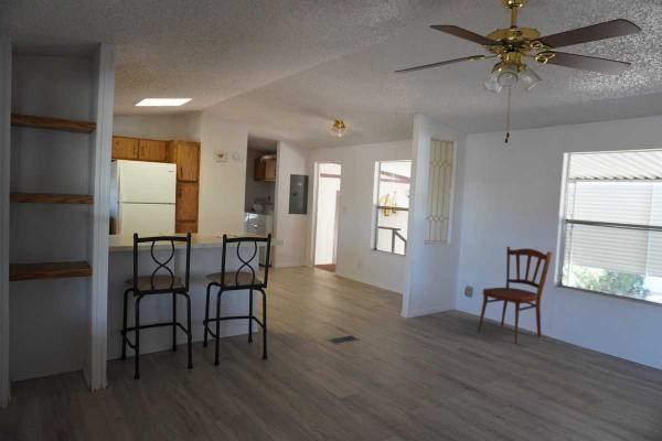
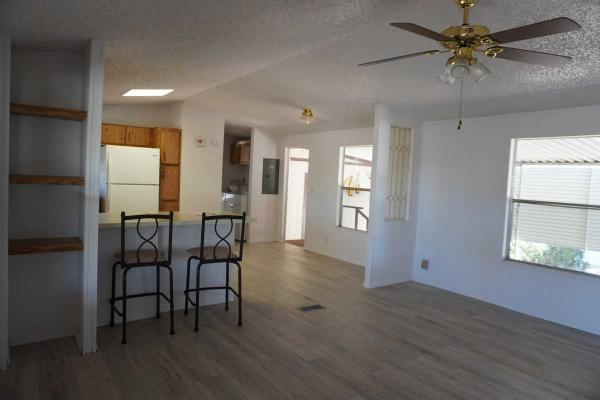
- dining chair (513, 291)
